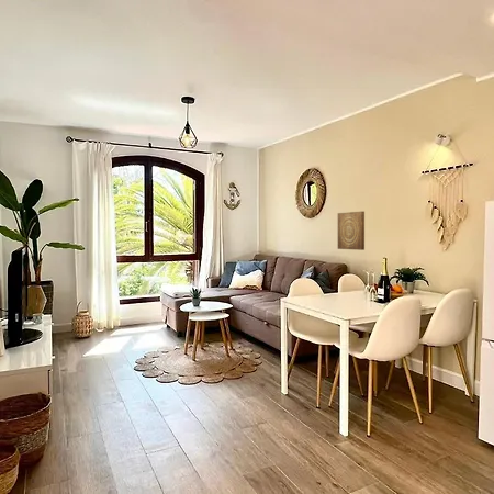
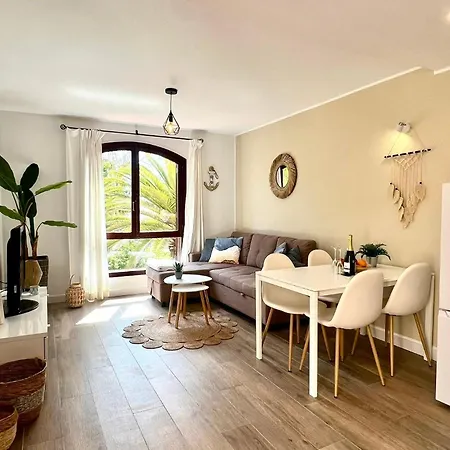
- wall art (350, 231)
